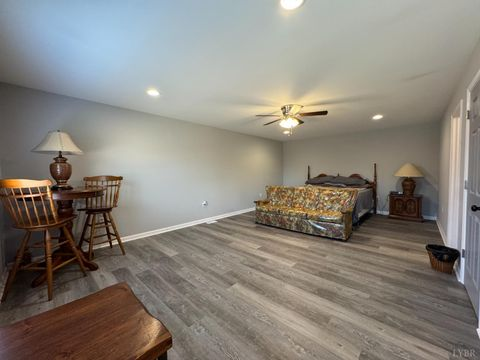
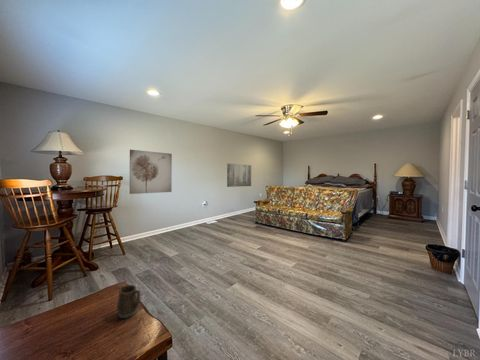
+ wall art (152, 172)
+ mug (129, 300)
+ wall art (240, 175)
